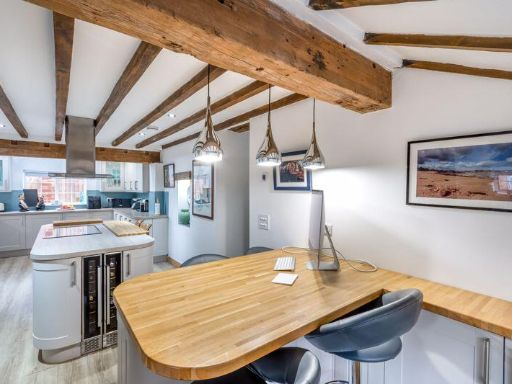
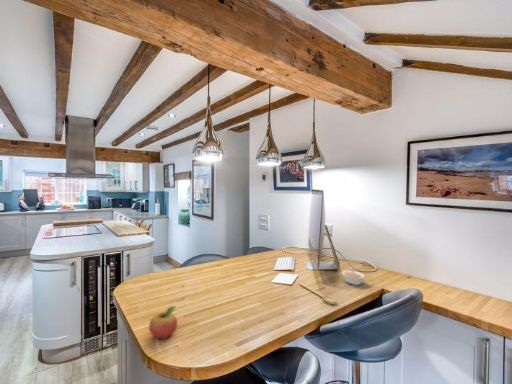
+ legume (352, 277)
+ spoon (315, 291)
+ fruit (163, 322)
